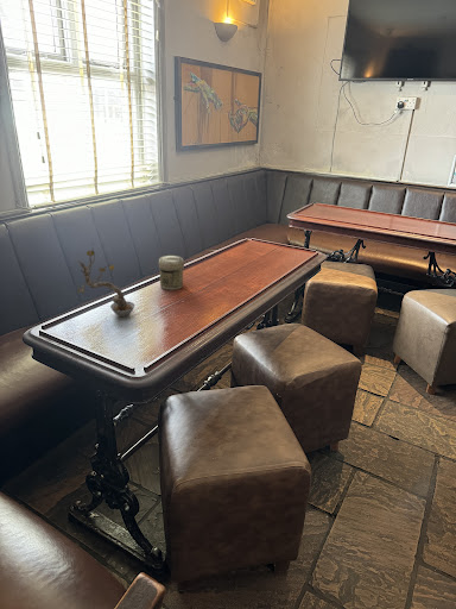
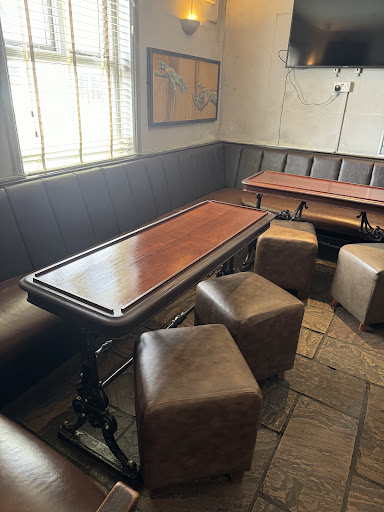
- jar (171, 272)
- plant (97, 283)
